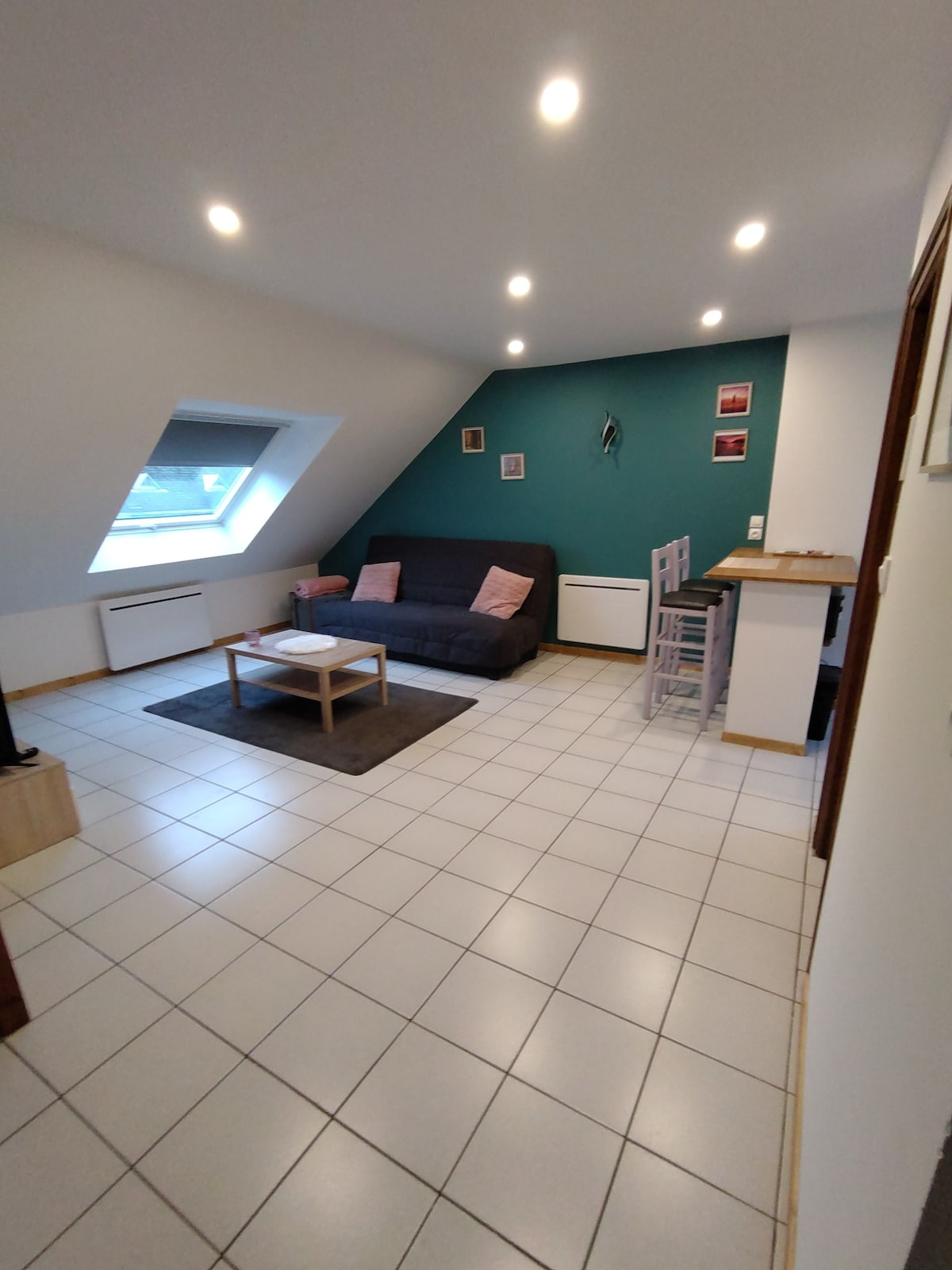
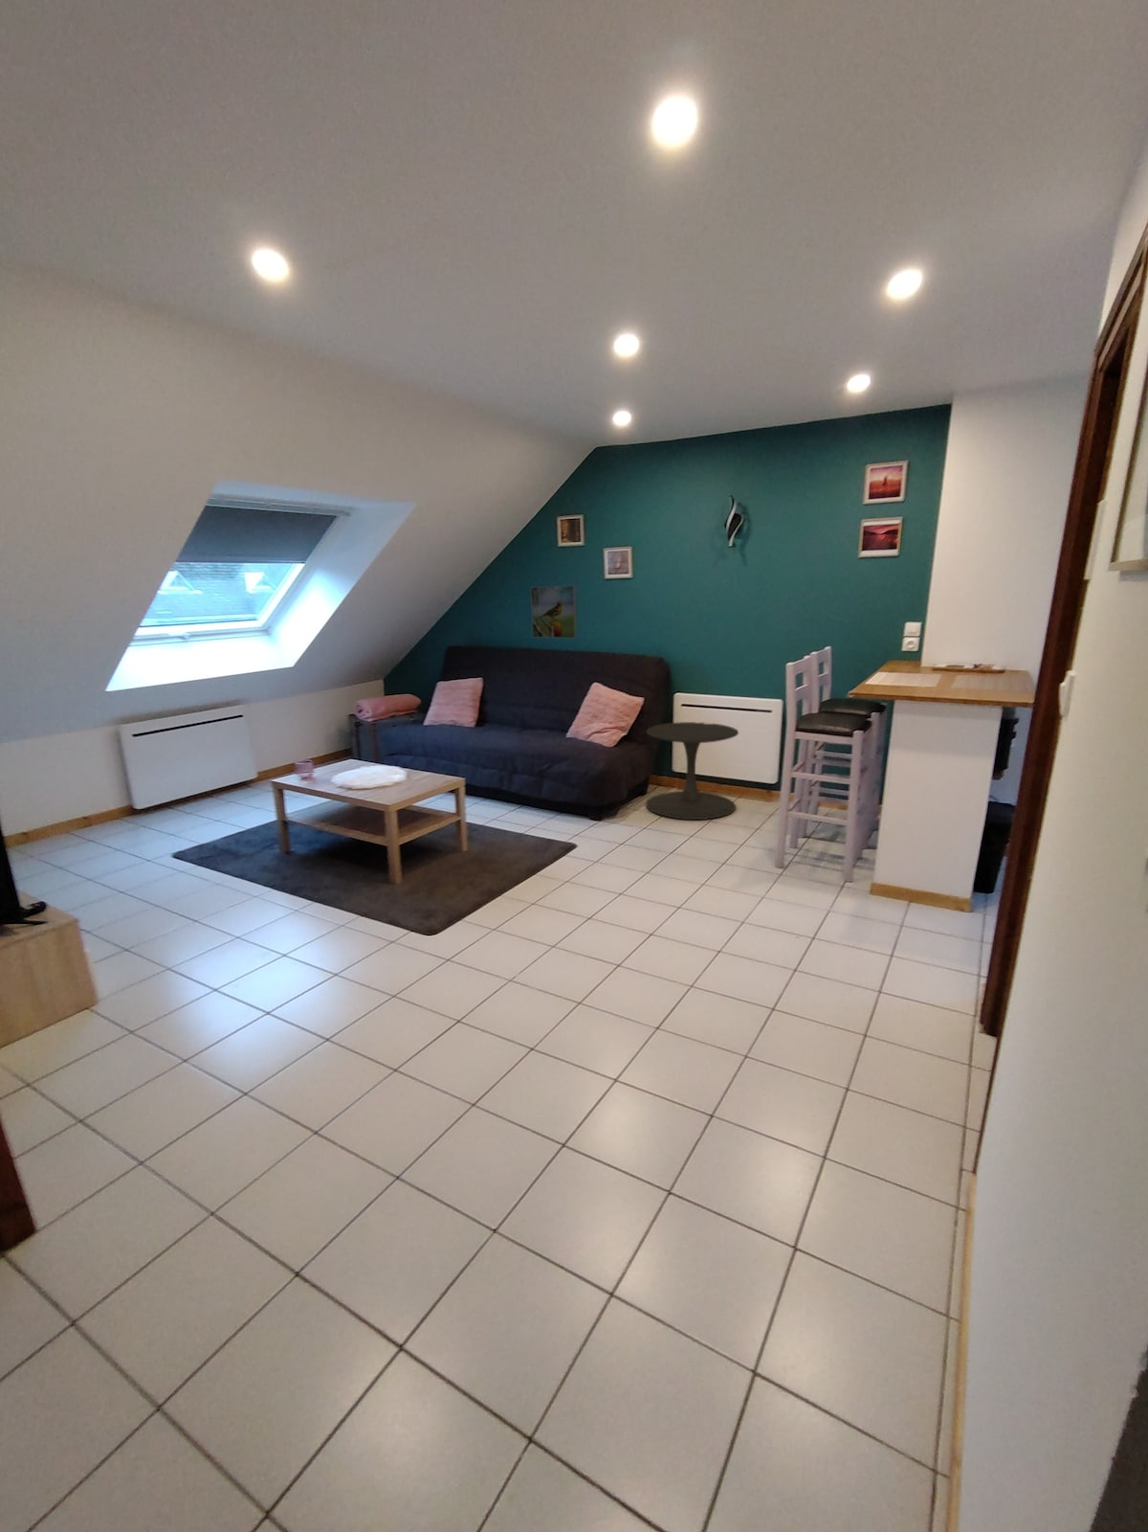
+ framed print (554, 612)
+ side table (691, 768)
